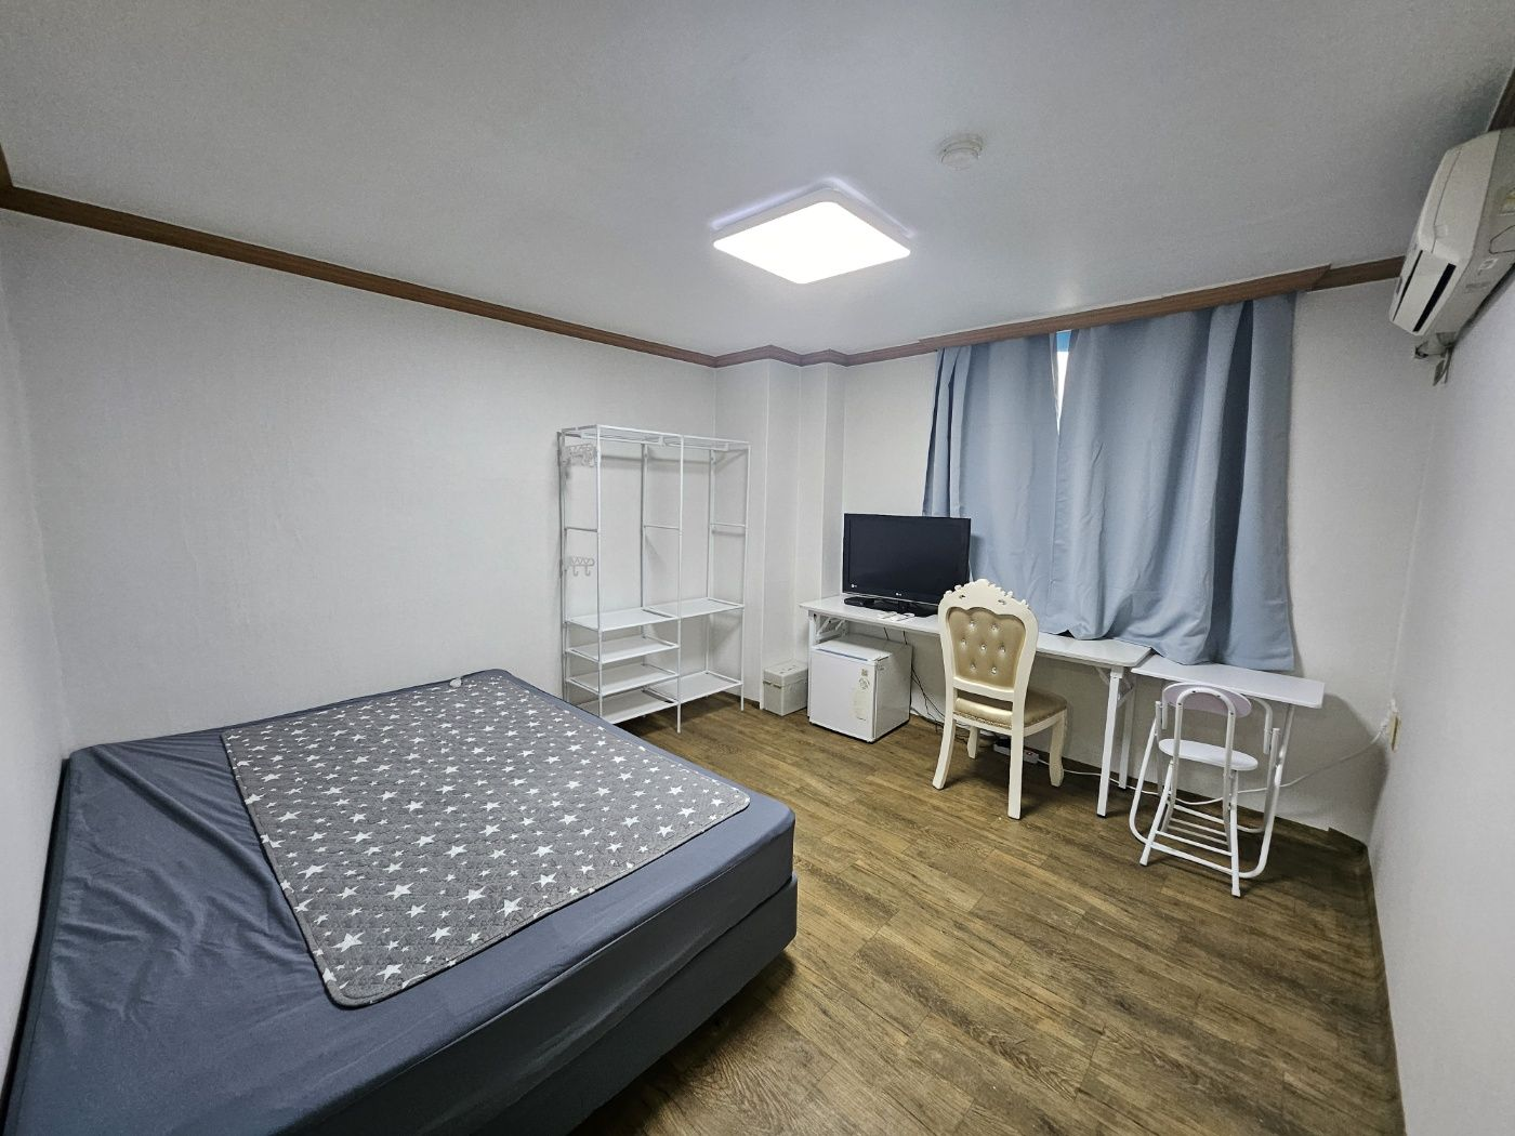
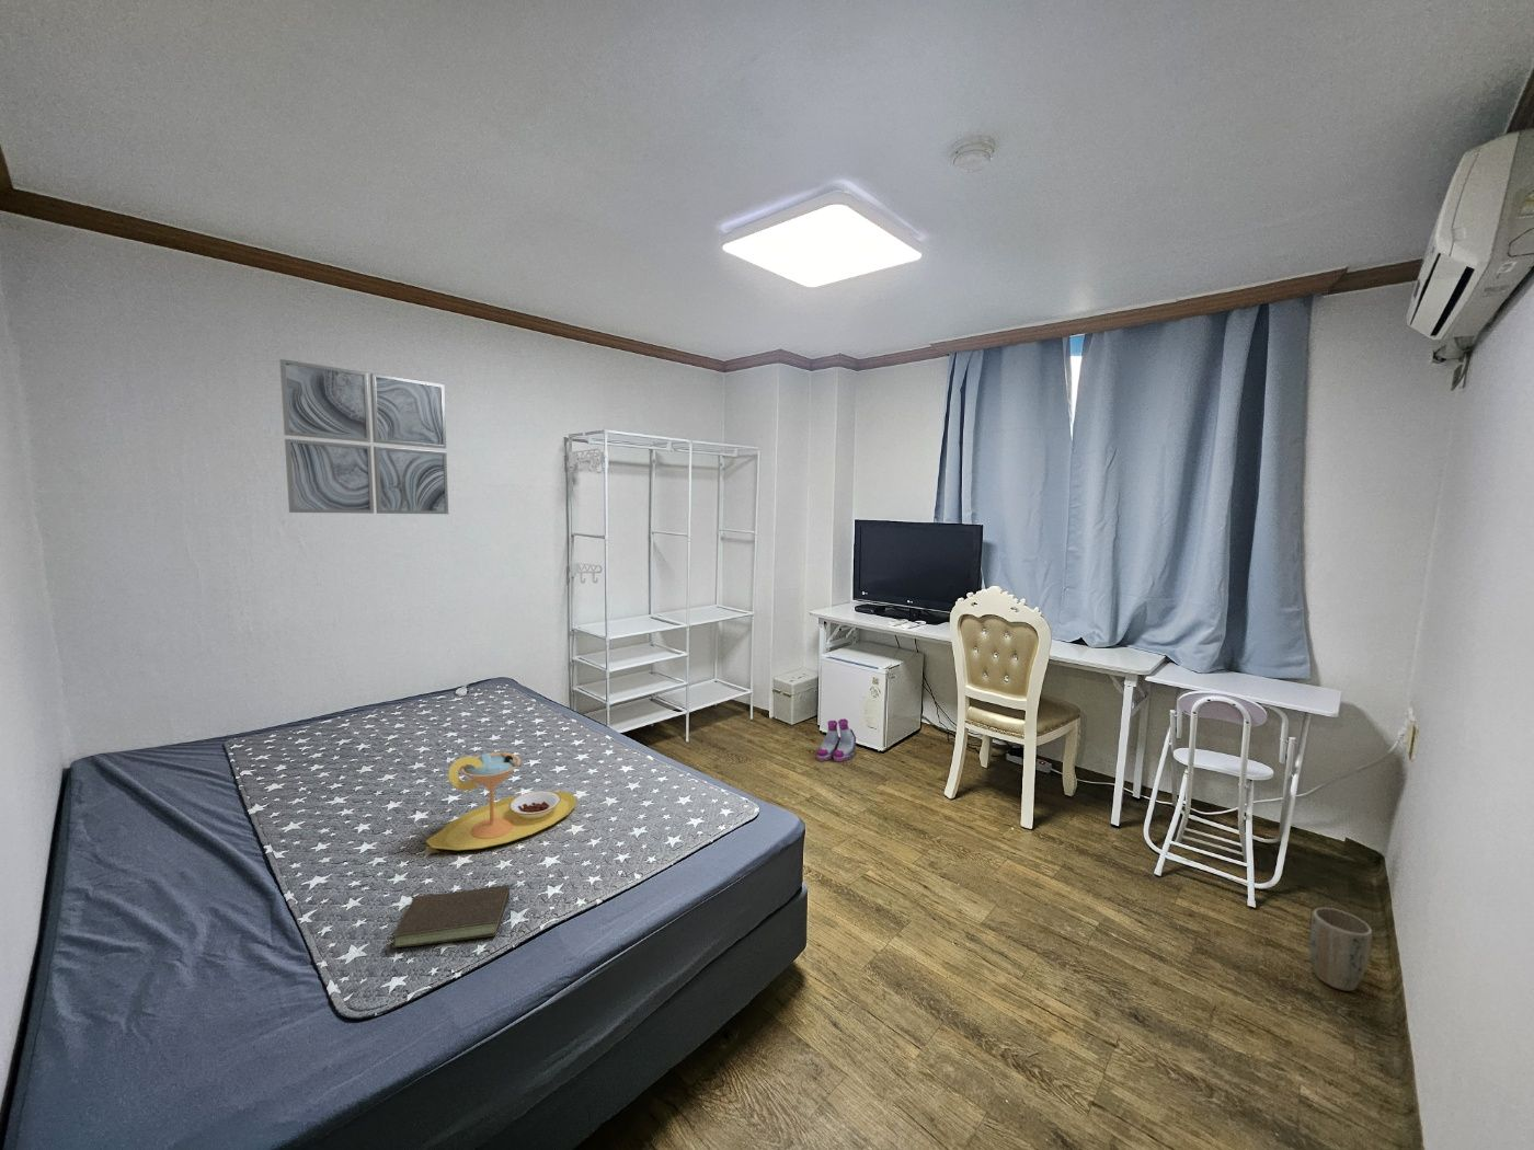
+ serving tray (501, 780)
+ book (455, 907)
+ wall art (370, 446)
+ boots (836, 737)
+ plant pot (1338, 949)
